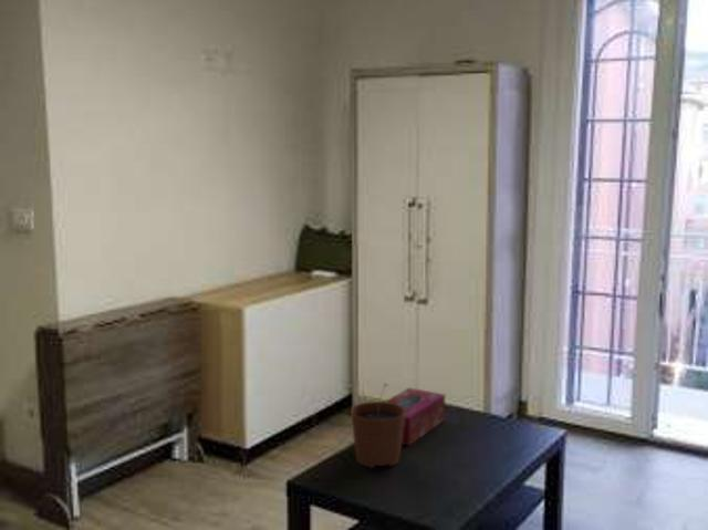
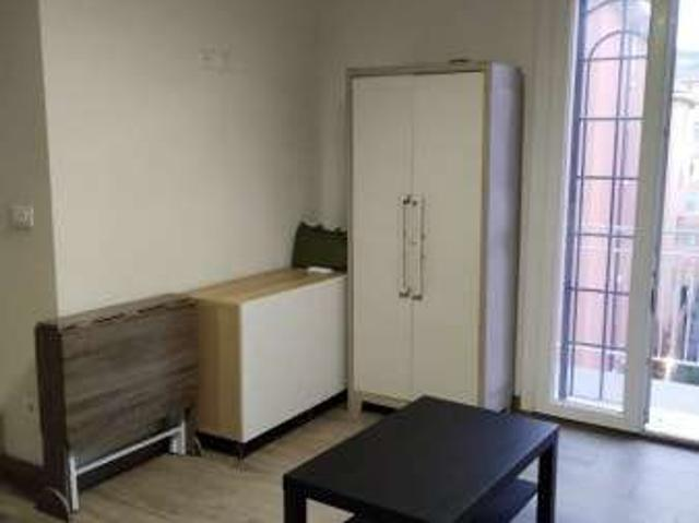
- tissue box (408, 415)
- plant pot (377, 422)
